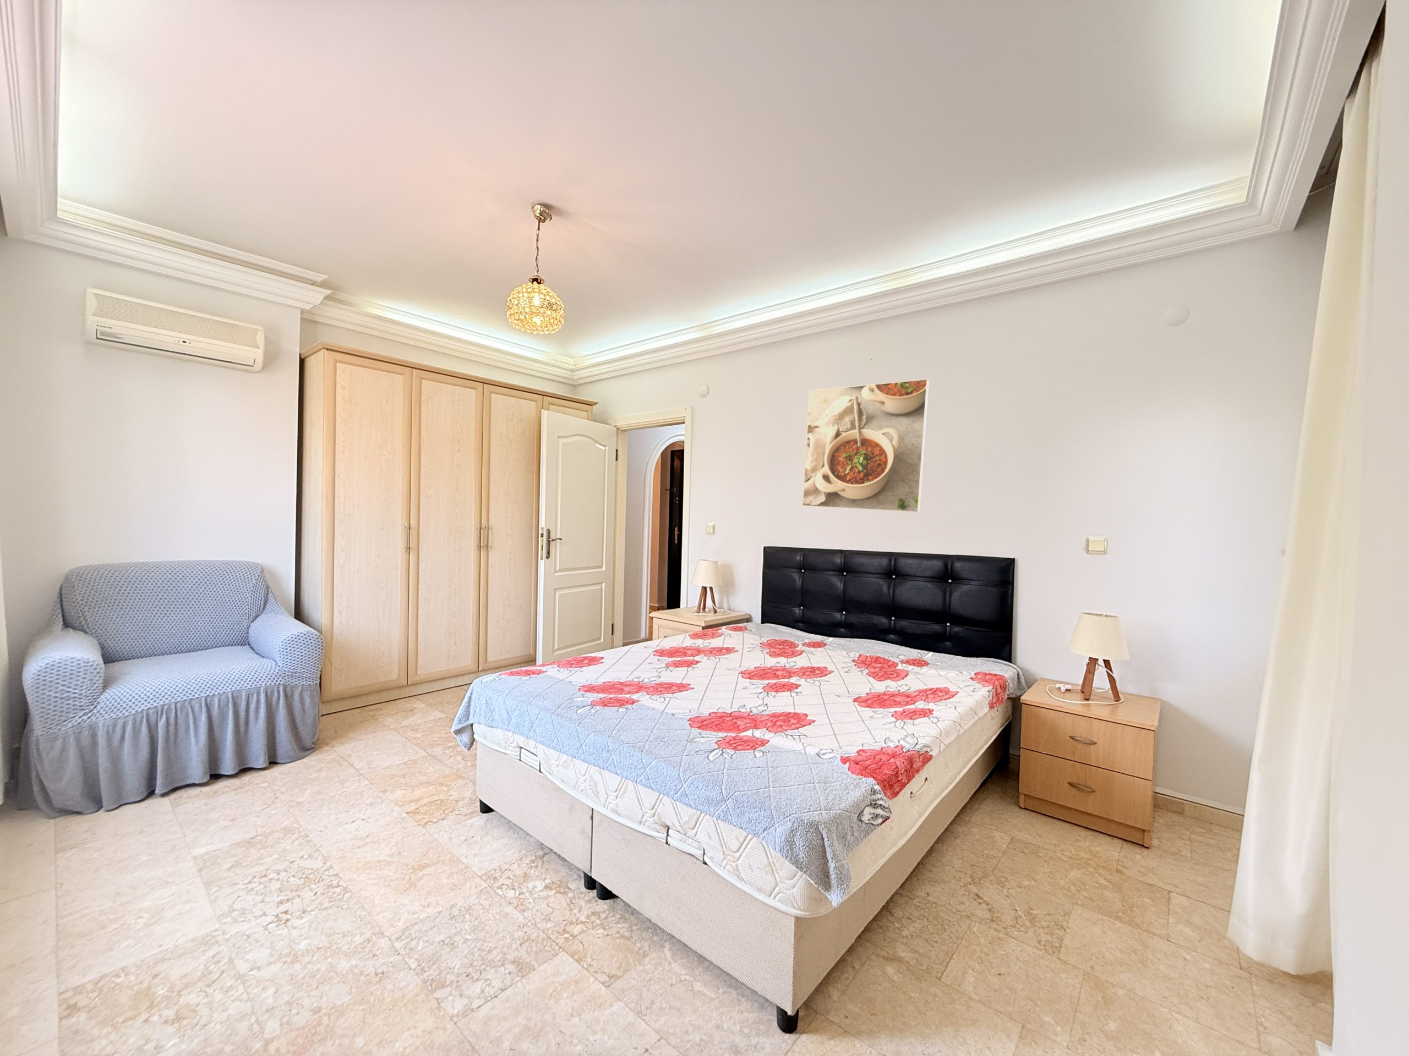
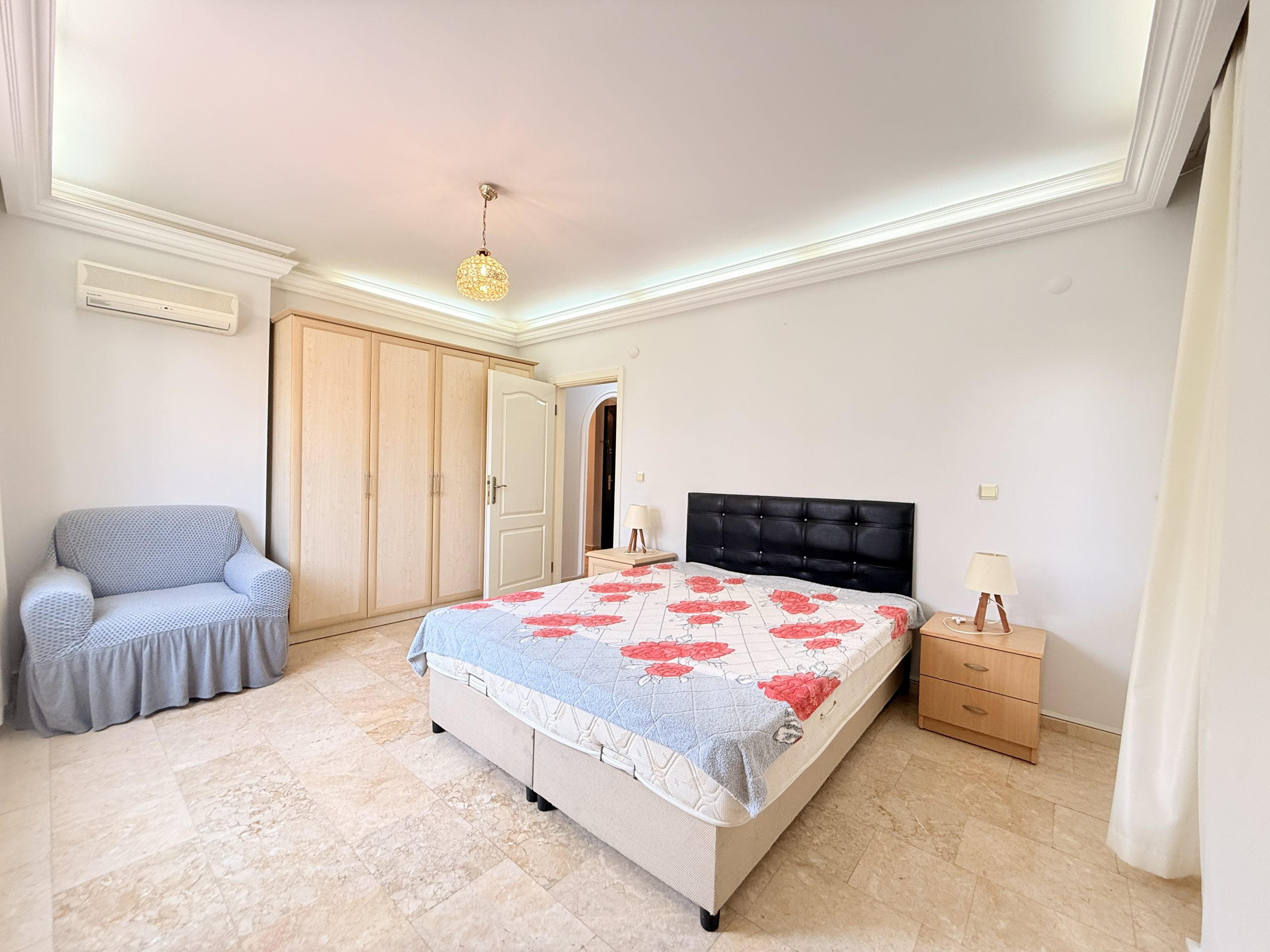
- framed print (861, 447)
